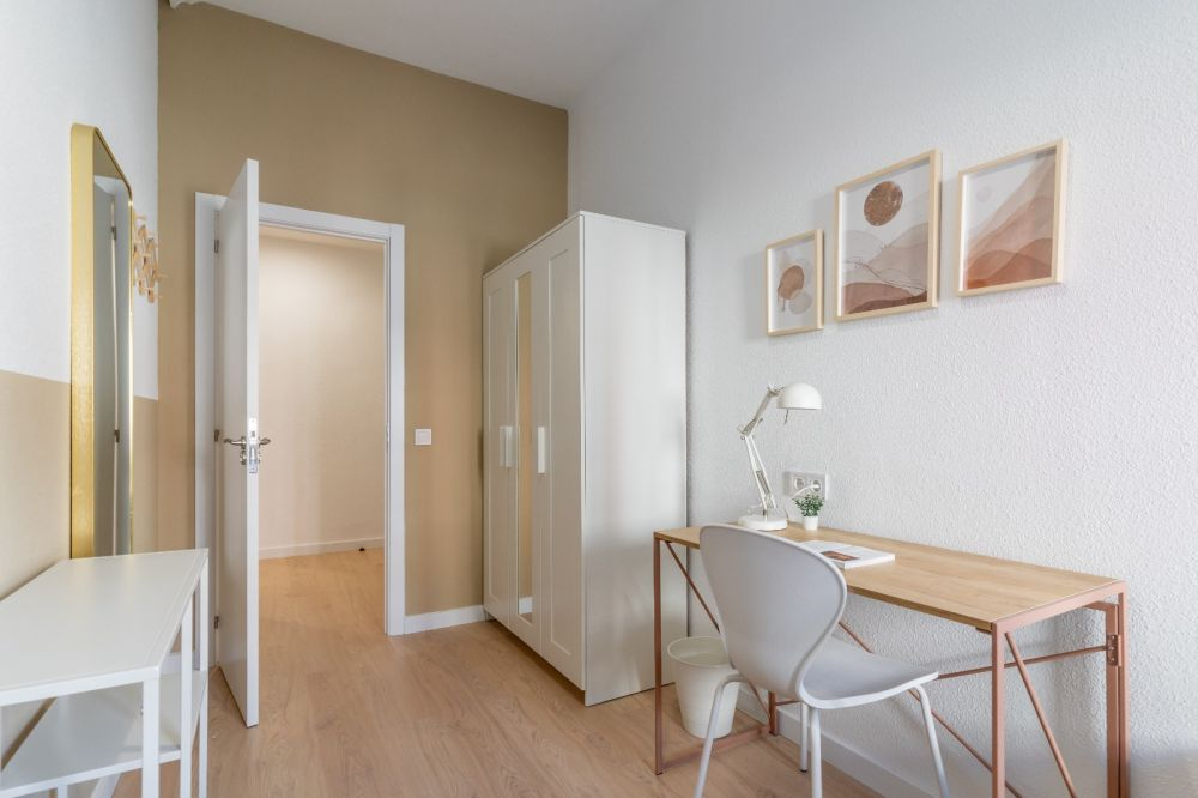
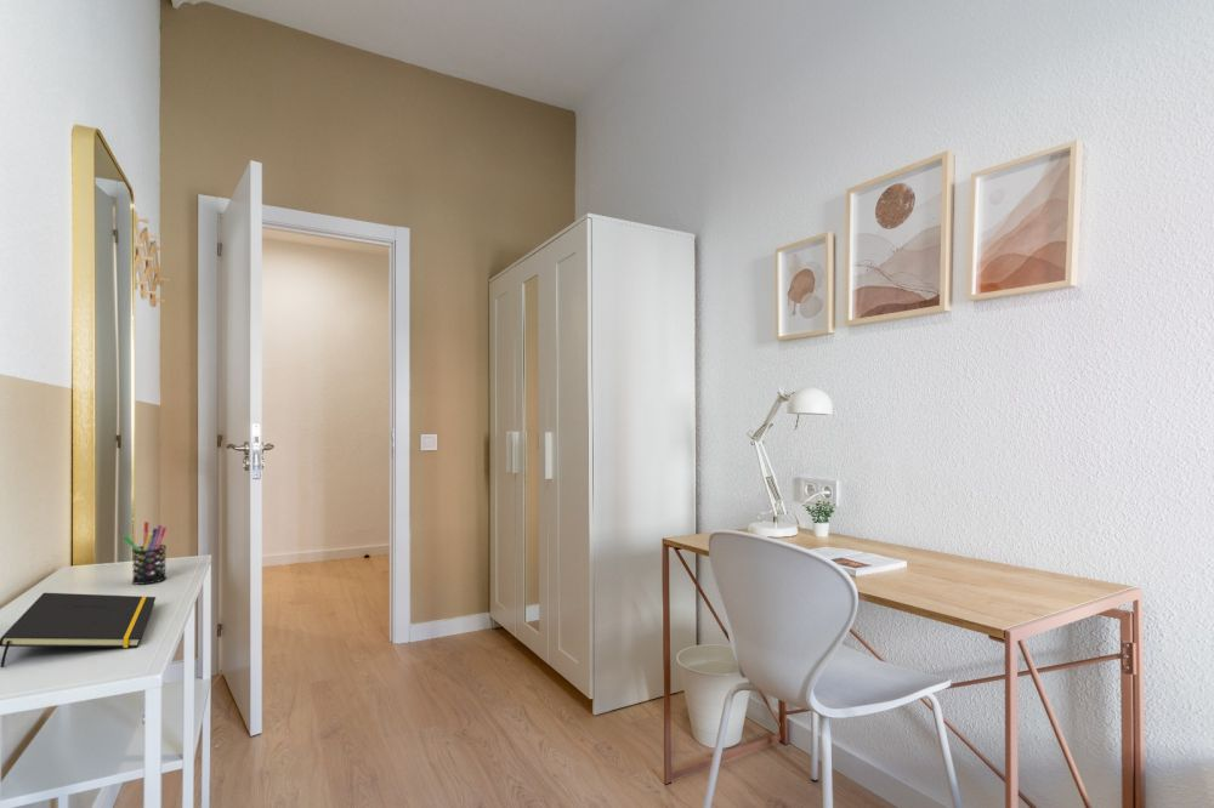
+ pen holder (144, 552)
+ notepad (87, 618)
